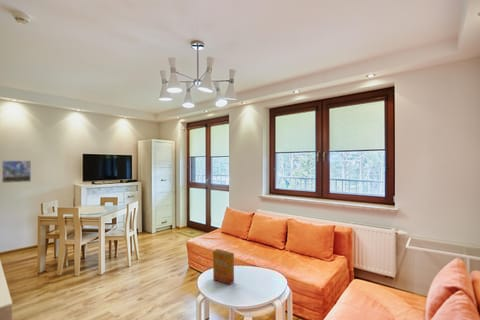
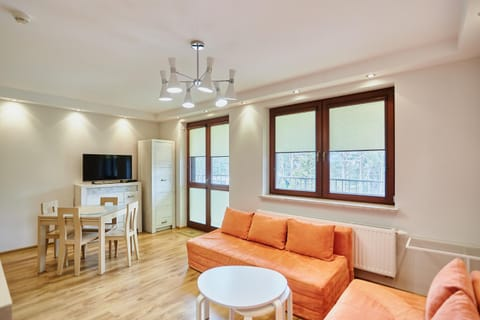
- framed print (16, 171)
- product box (223, 266)
